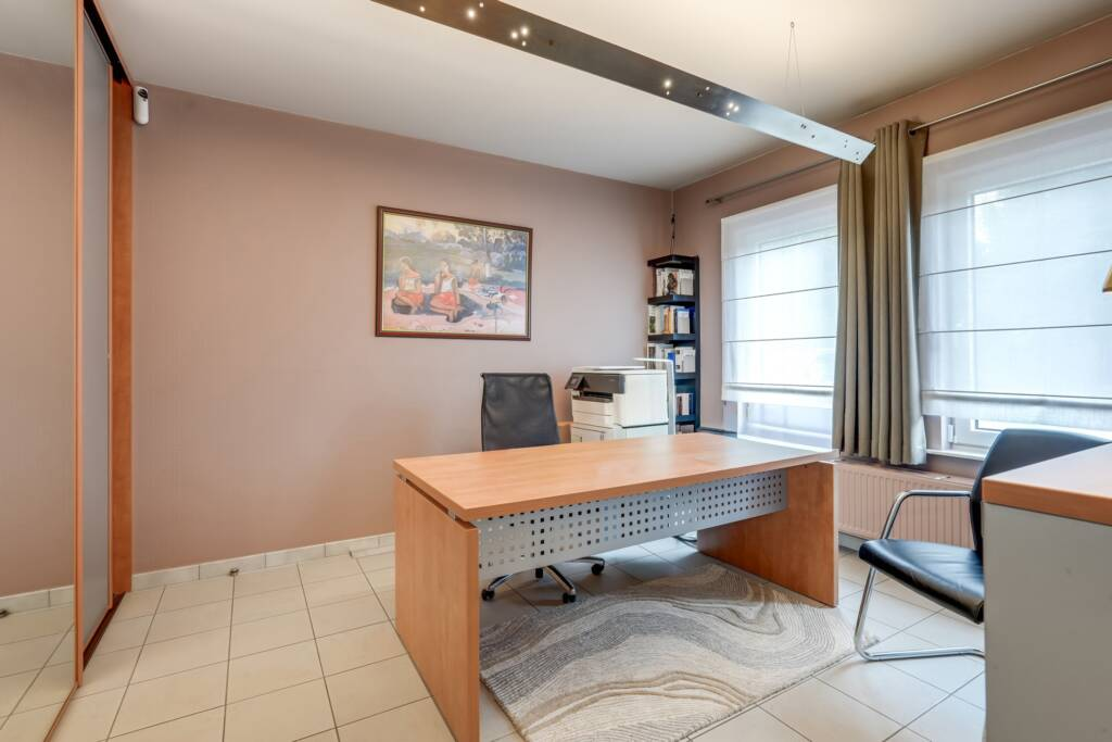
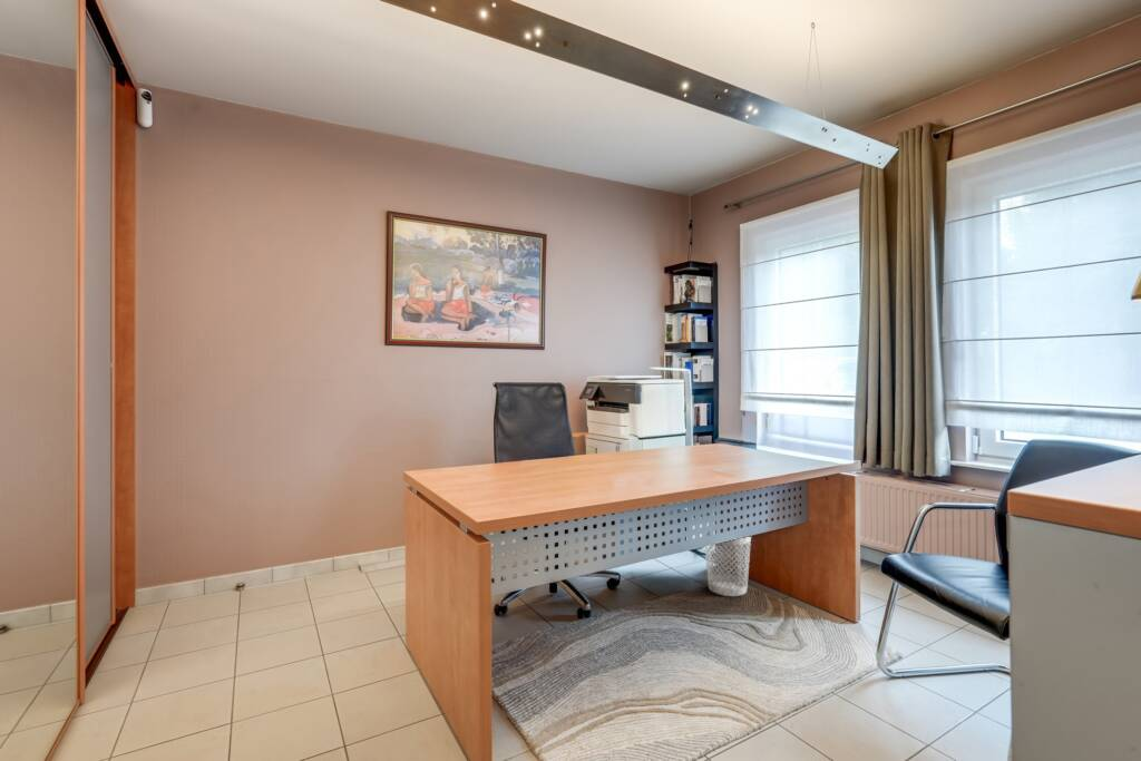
+ wastebasket (726, 560)
